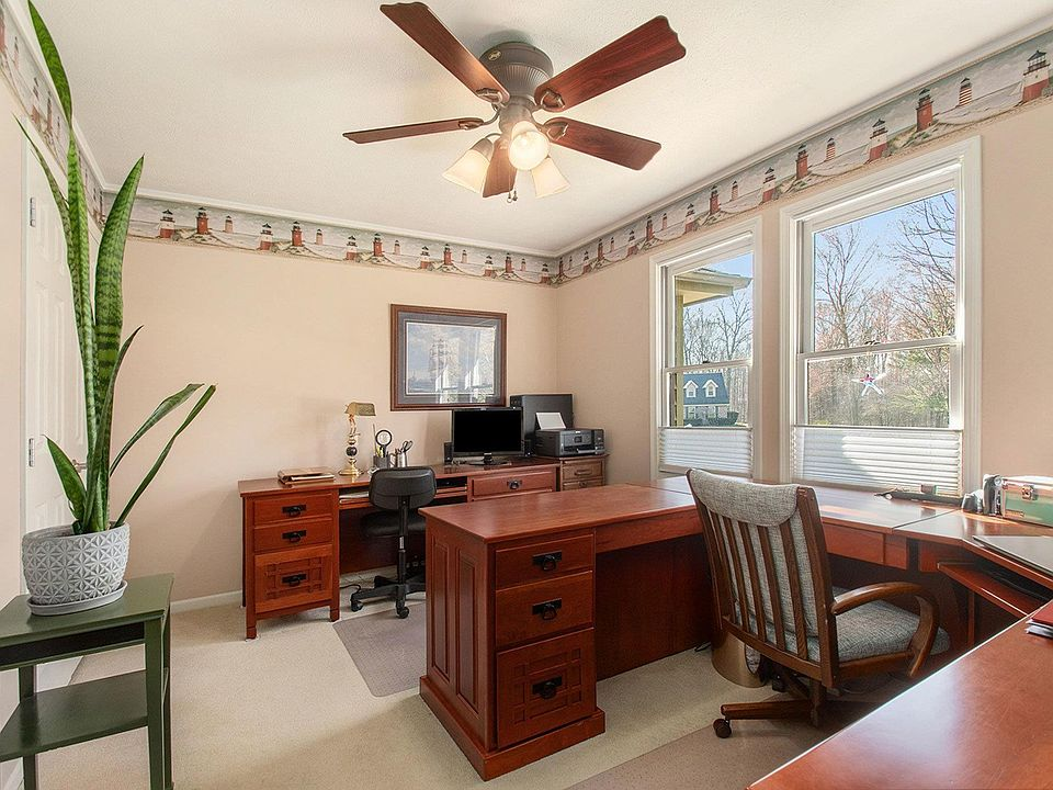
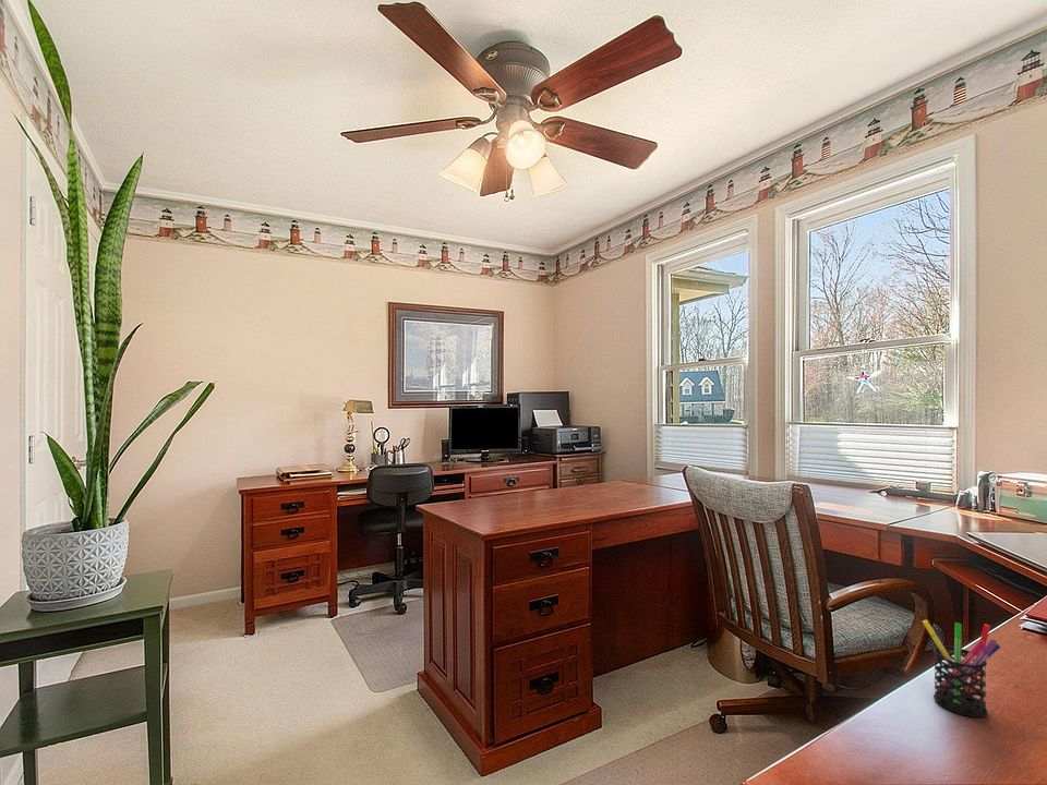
+ pen holder (962, 661)
